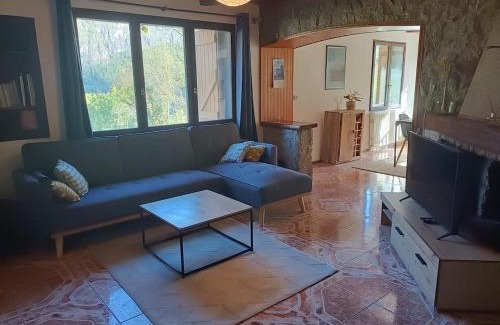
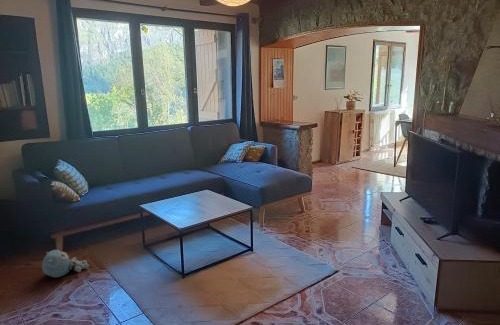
+ plush toy (65, 261)
